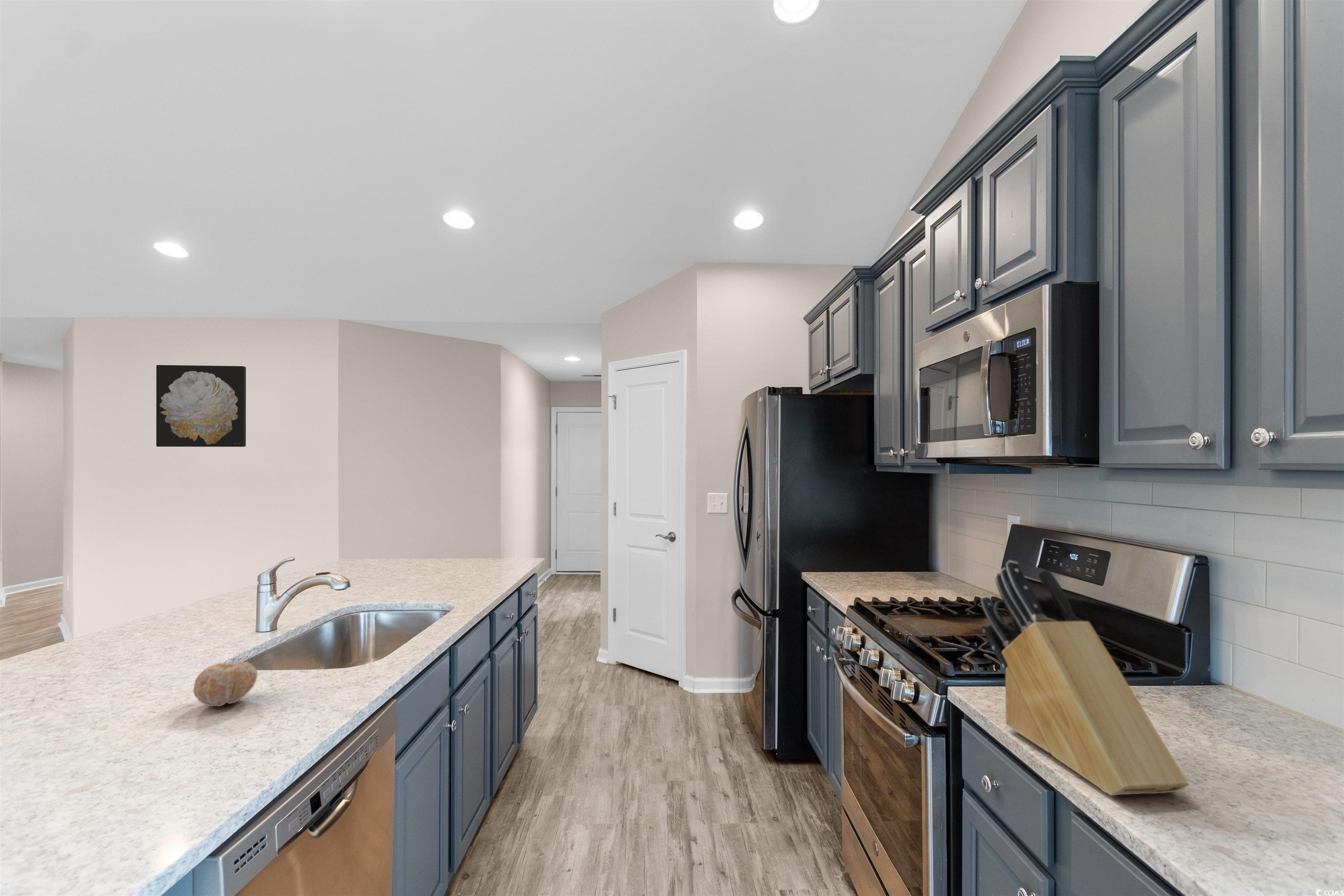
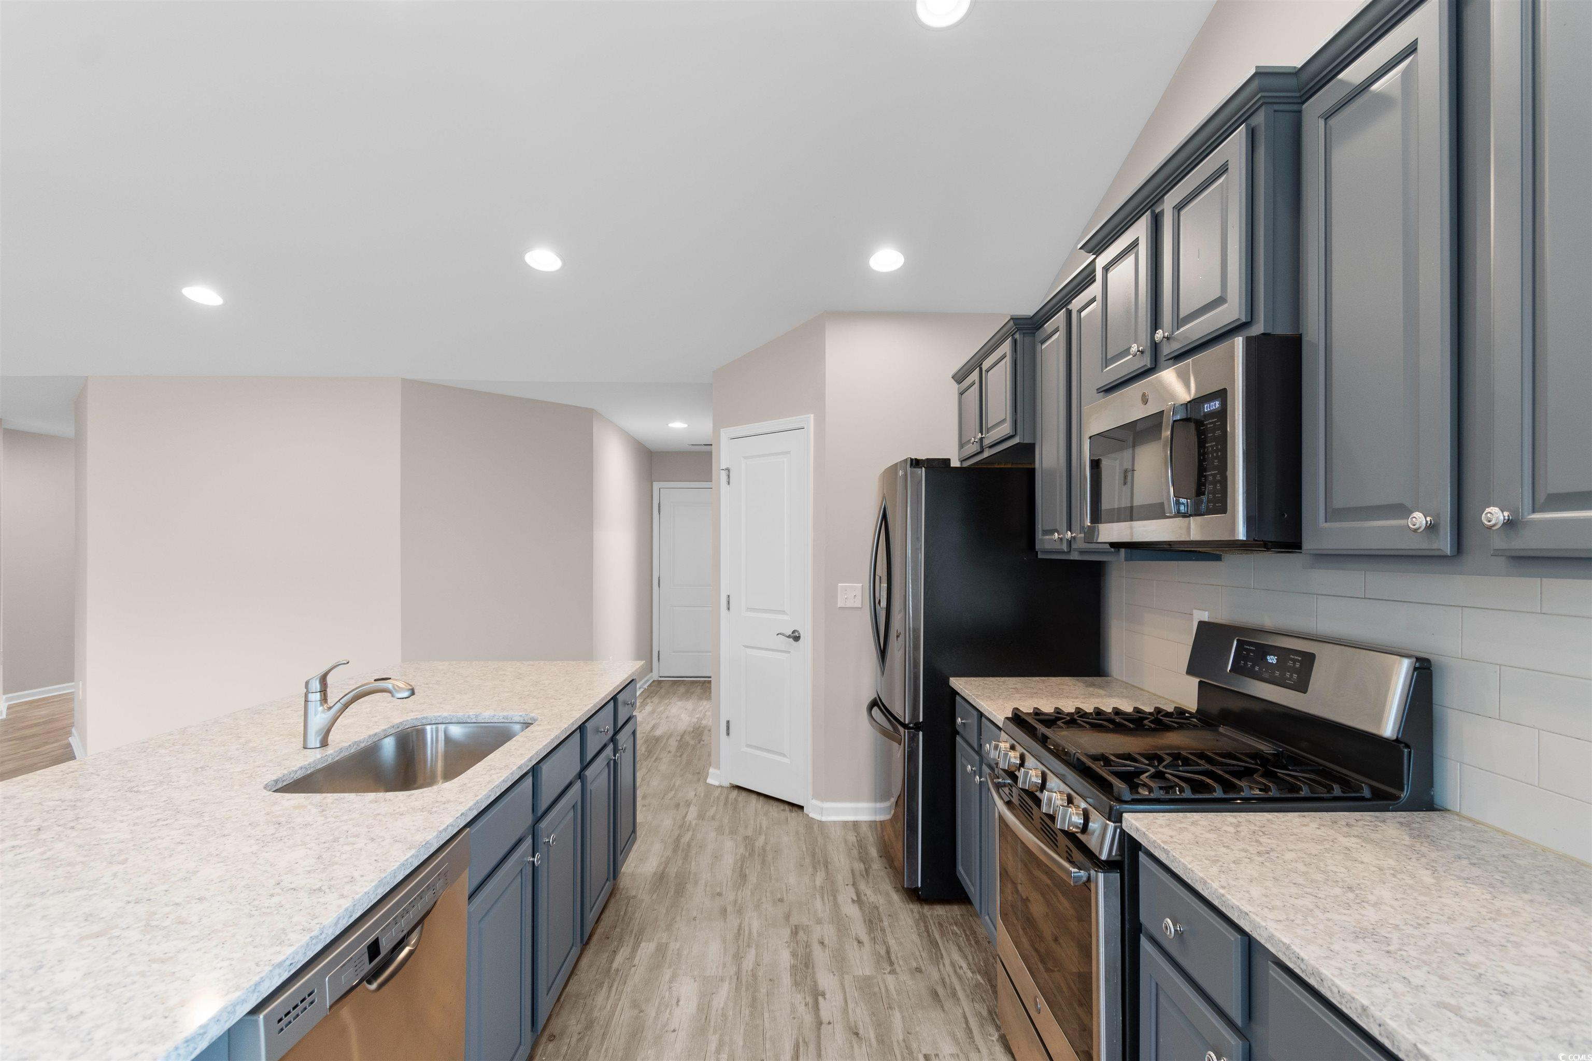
- fruit (226, 683)
- knife block (1065, 659)
- wall art (202, 406)
